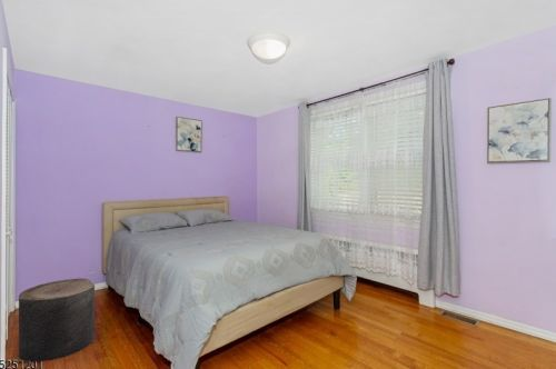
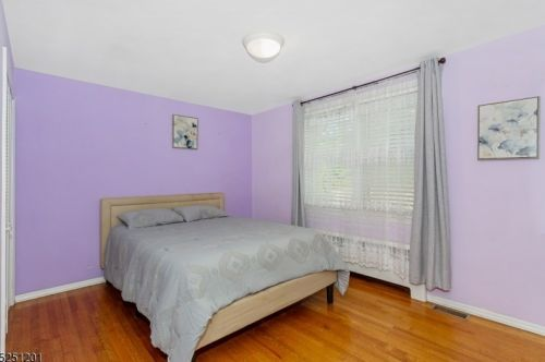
- stool (59, 316)
